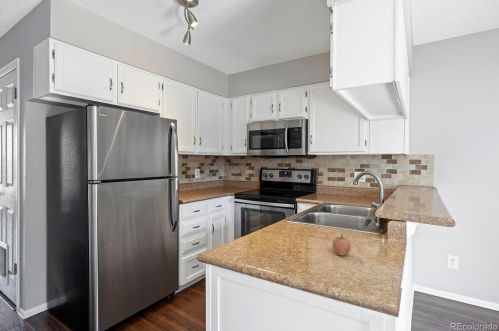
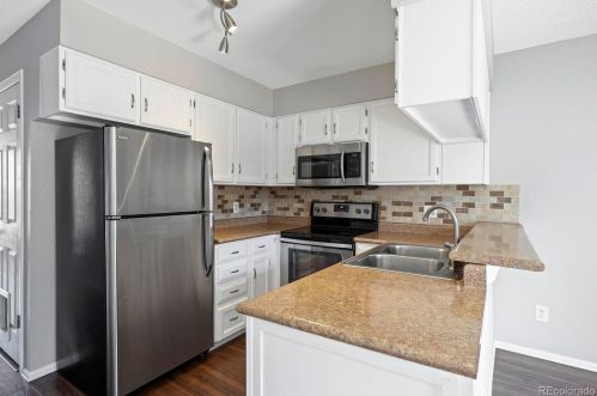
- fruit (341, 244)
